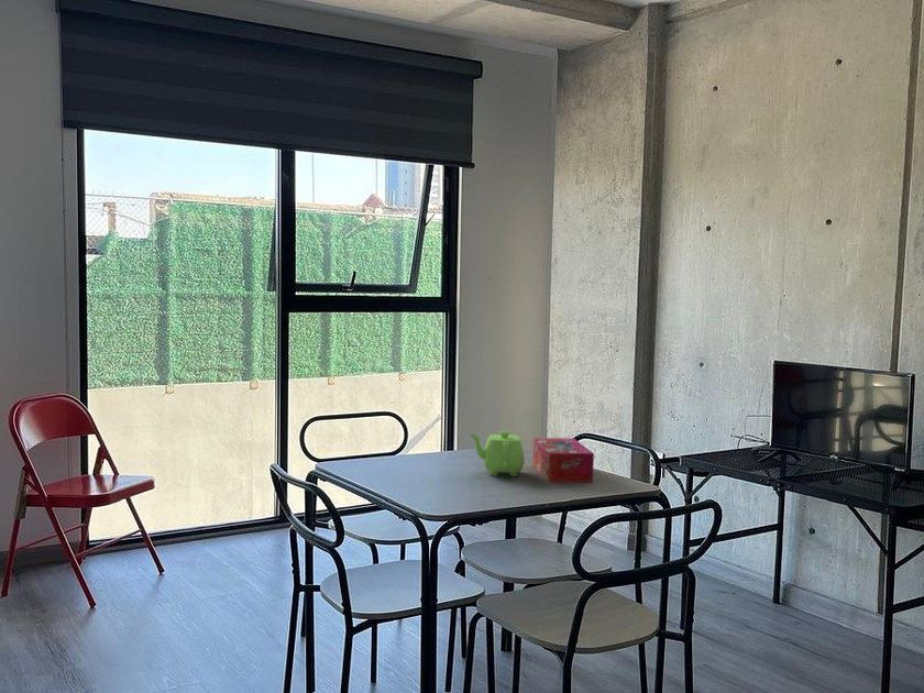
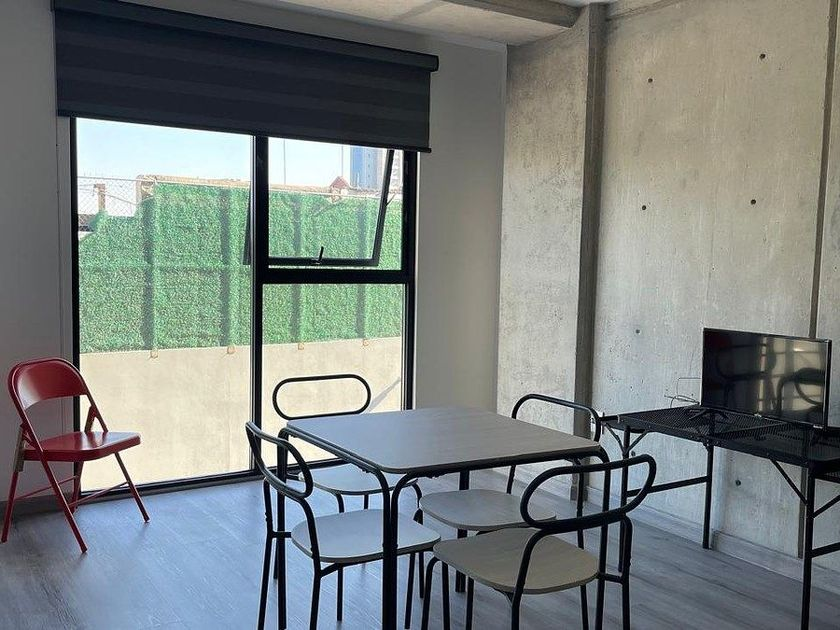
- tissue box (561, 459)
- teapot (496, 452)
